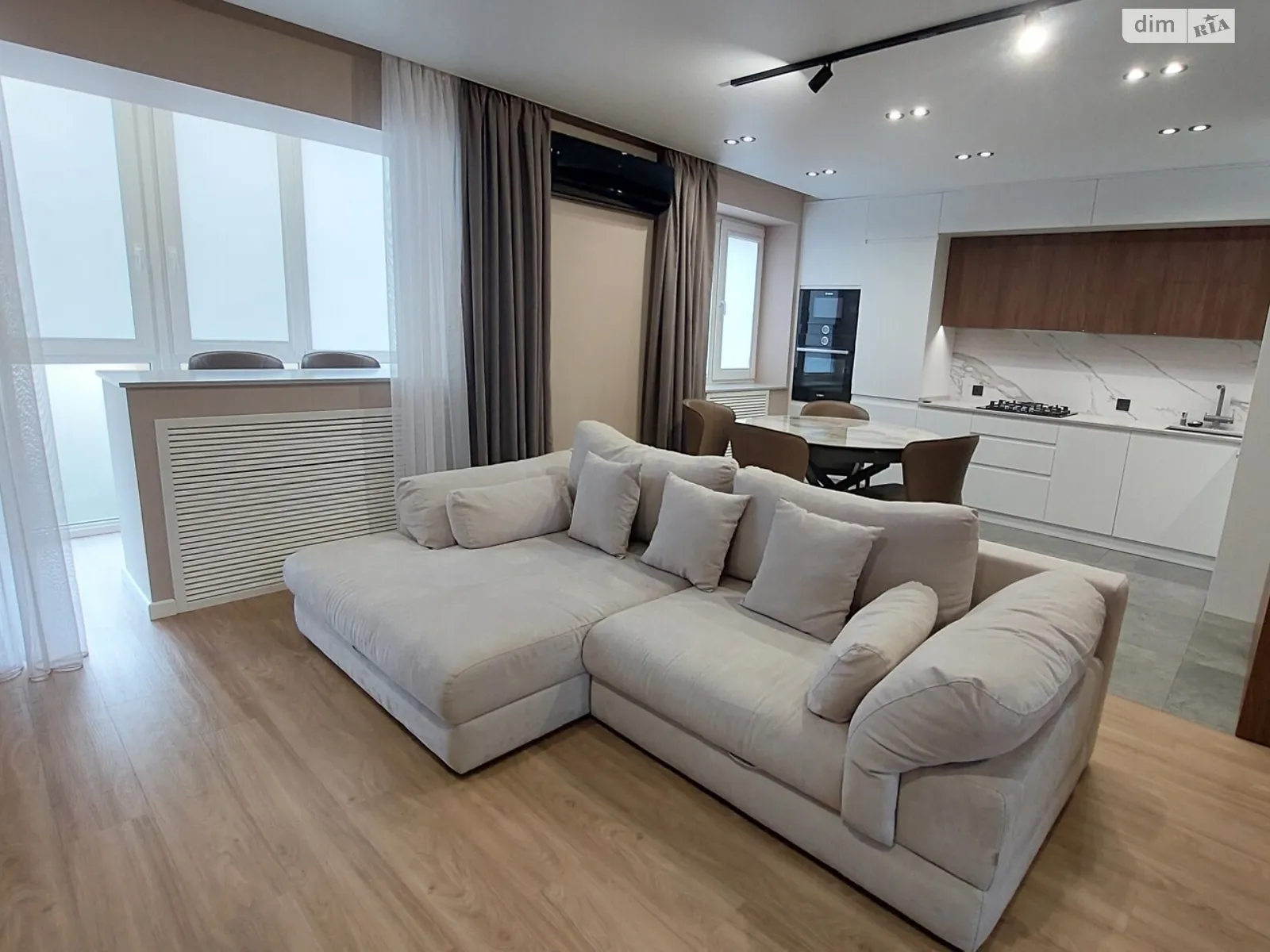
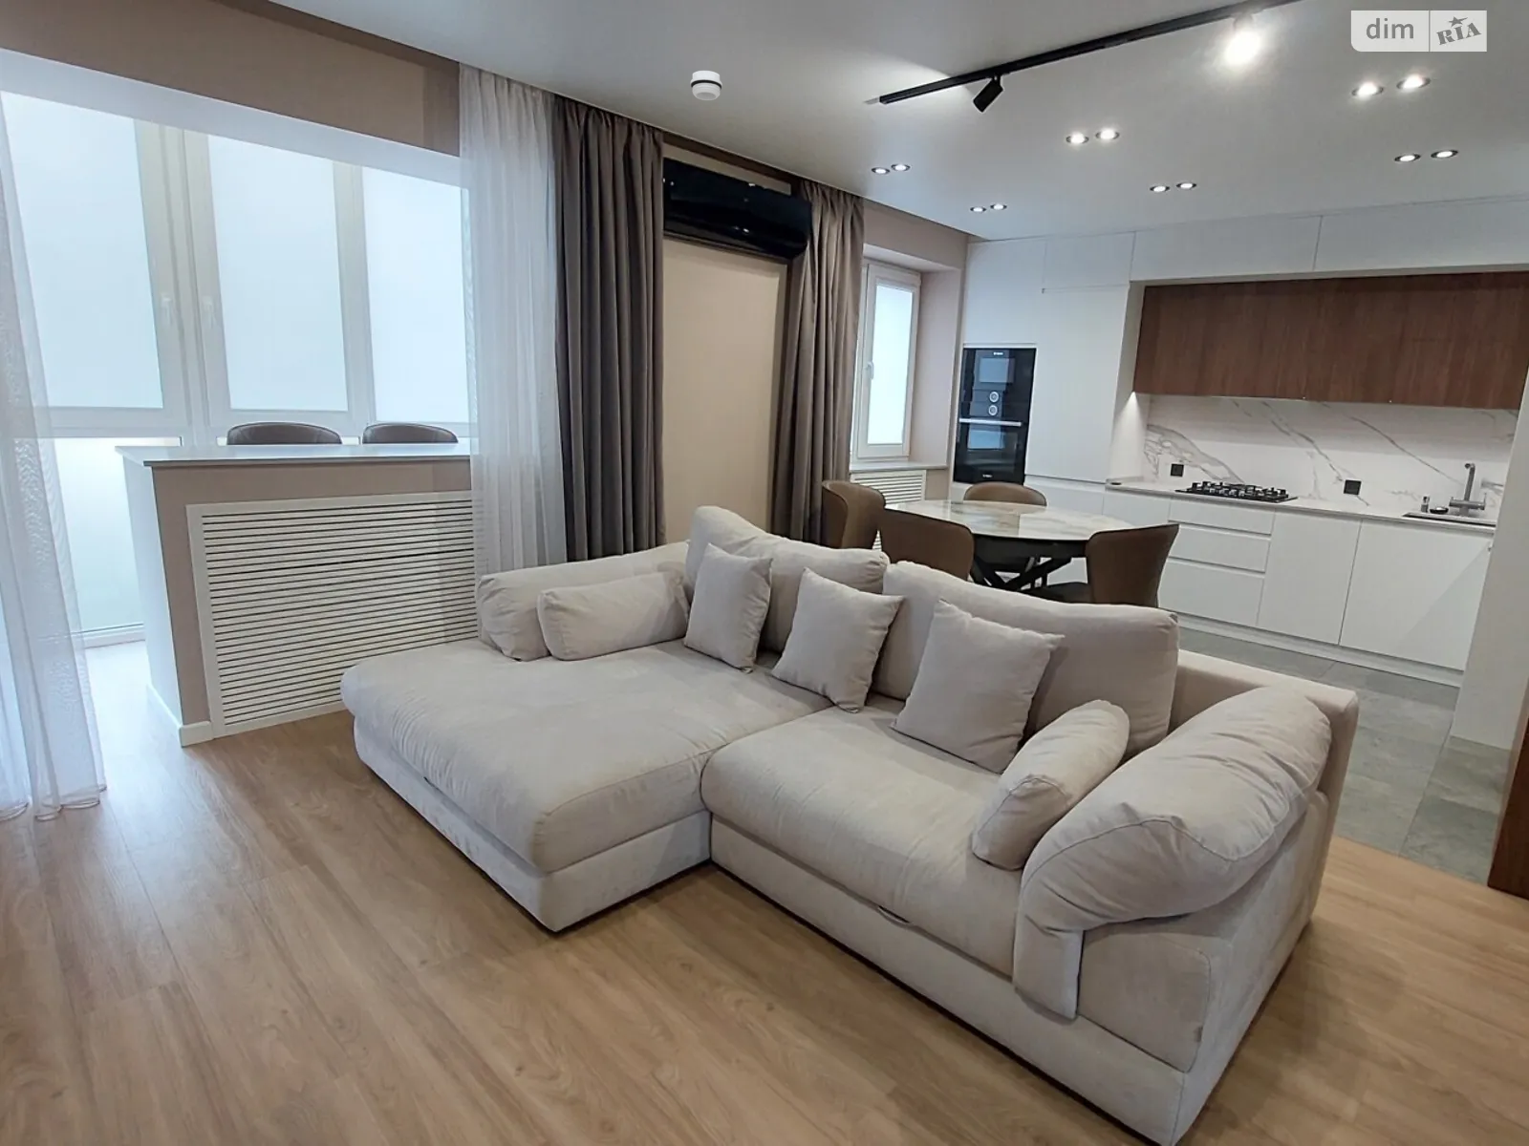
+ smoke detector (707, 85)
